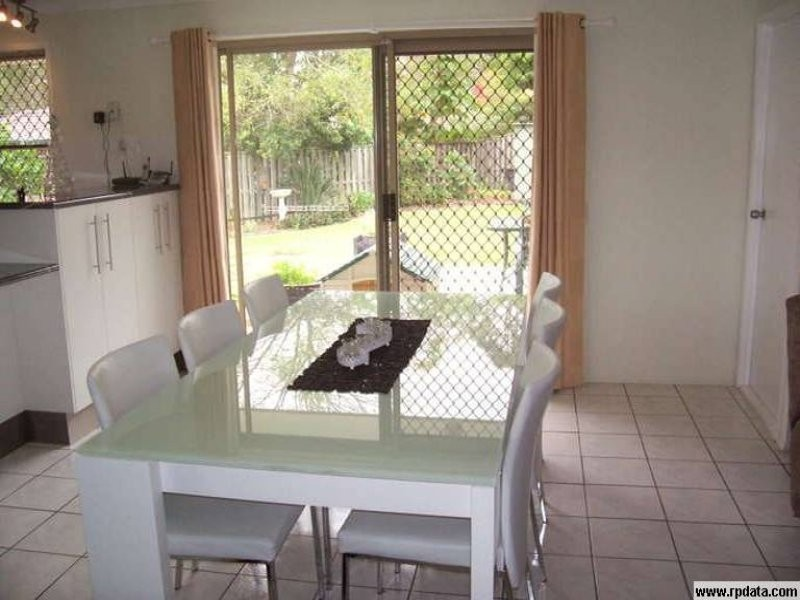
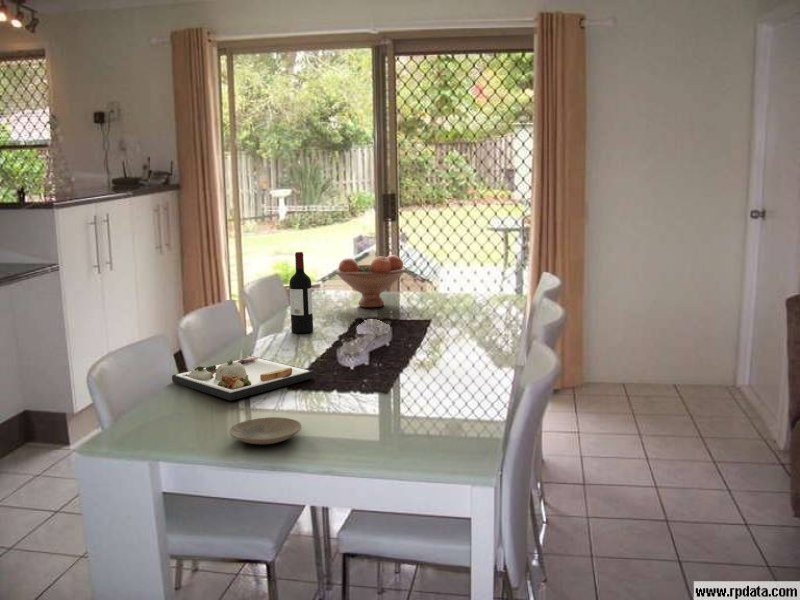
+ dinner plate (242, 368)
+ plate (266, 433)
+ wine bottle (300, 292)
+ fruit bowl (370, 280)
